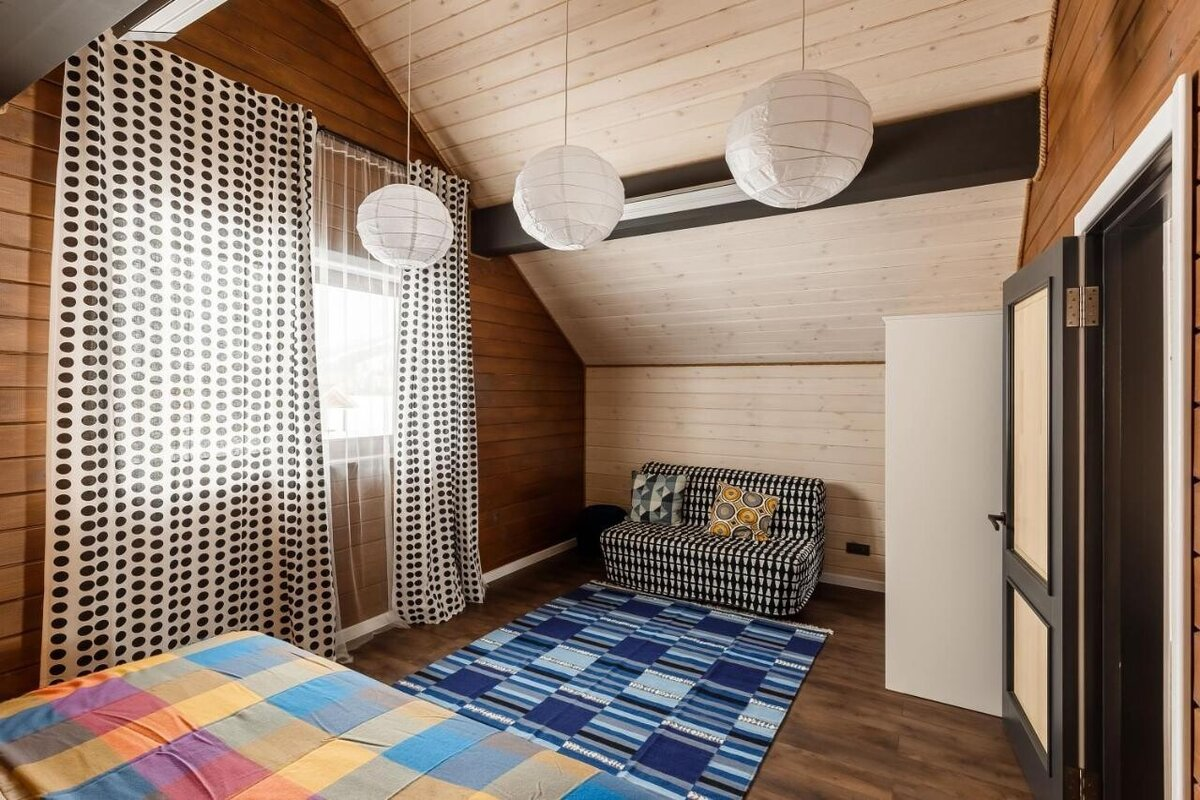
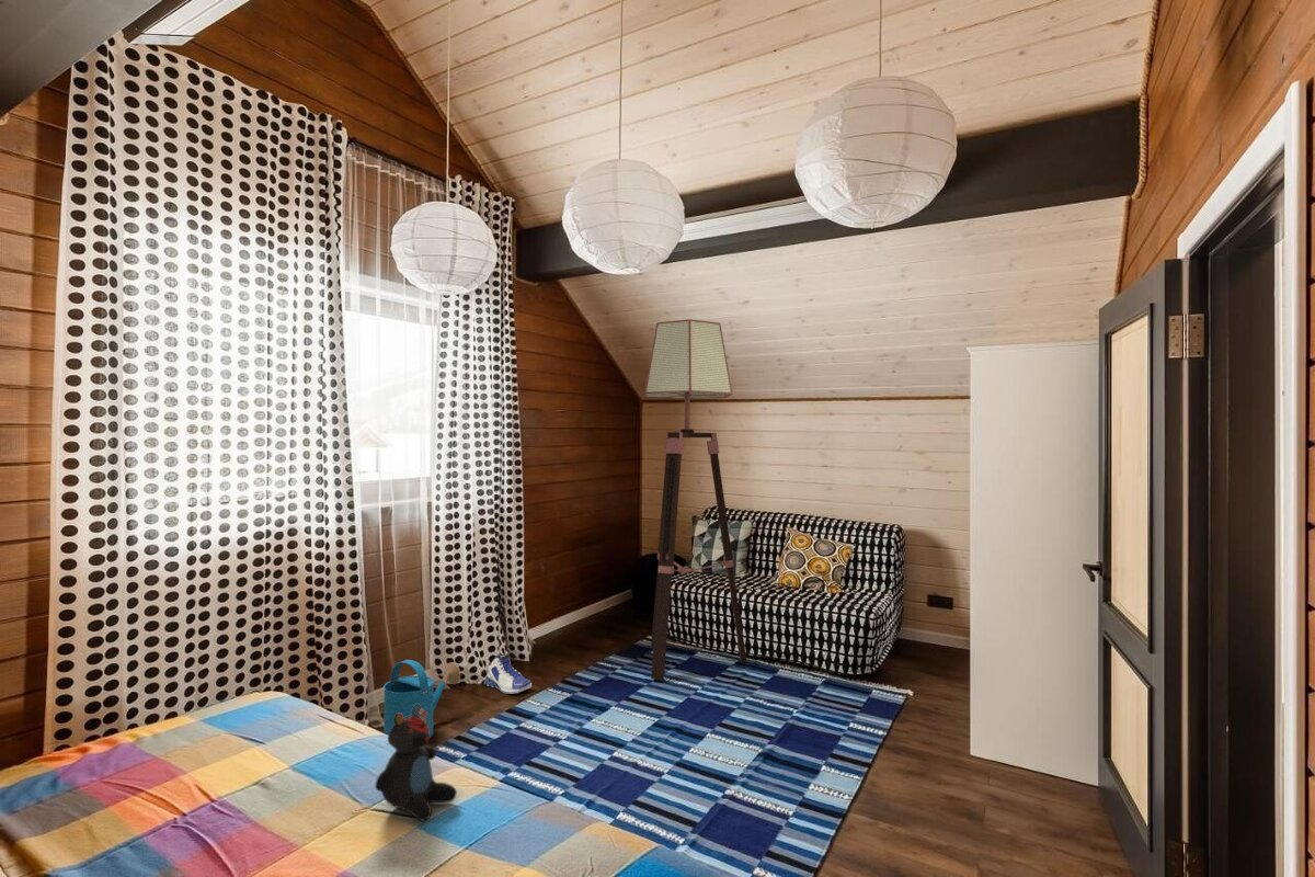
+ floor lamp (678, 490)
+ watering can (423, 693)
+ teddy bear (418, 759)
+ sneaker (505, 671)
